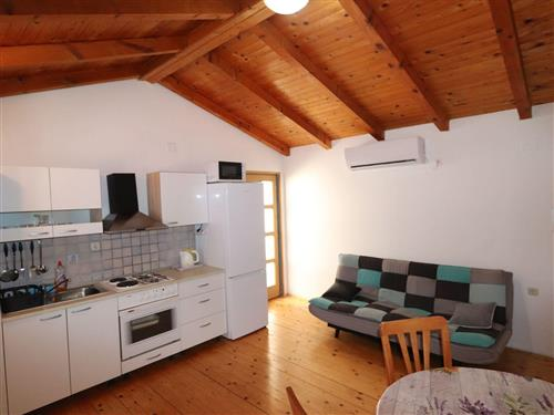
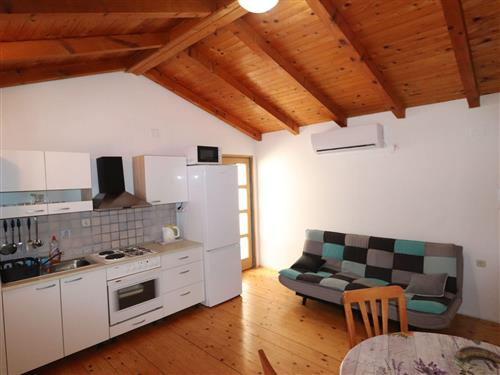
+ banana (477, 355)
